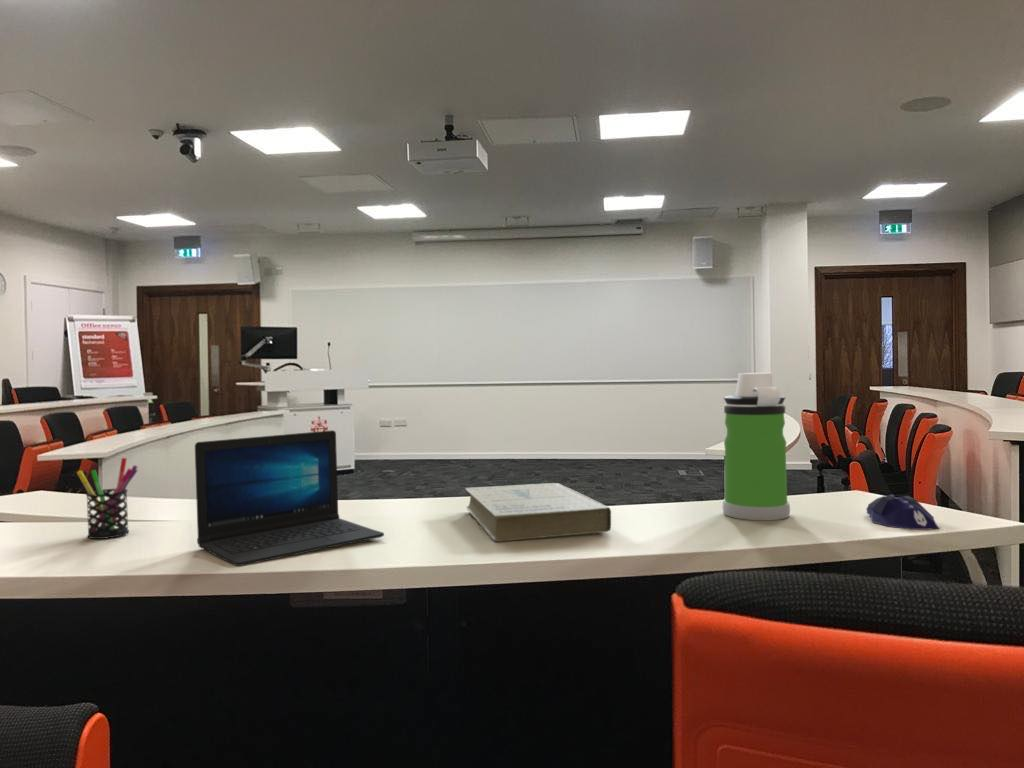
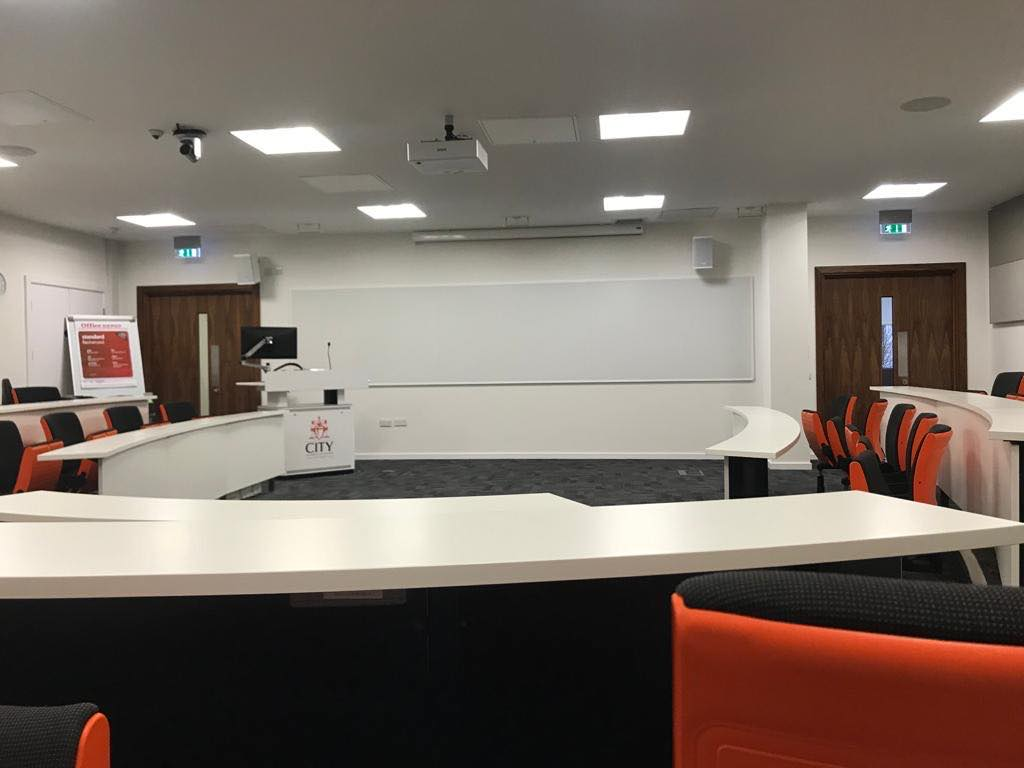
- water bottle (756, 443)
- book (532, 508)
- laptop (290, 490)
- pen holder (107, 496)
- computer mouse (895, 507)
